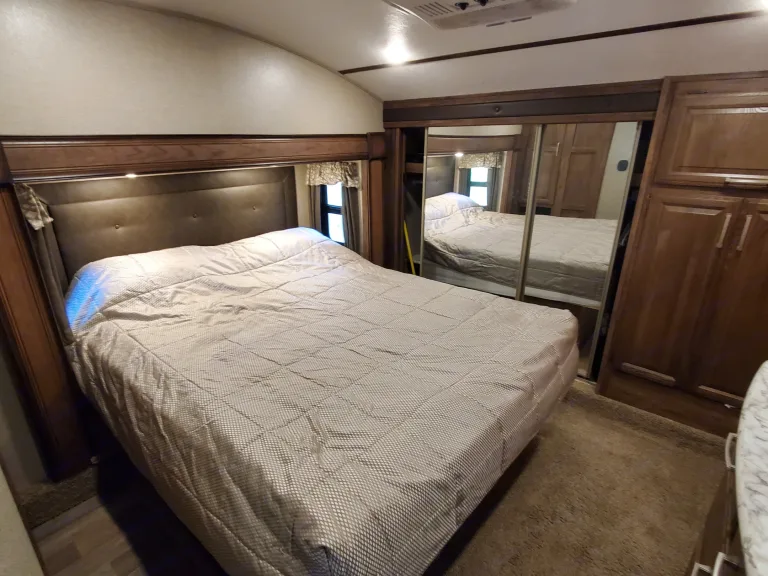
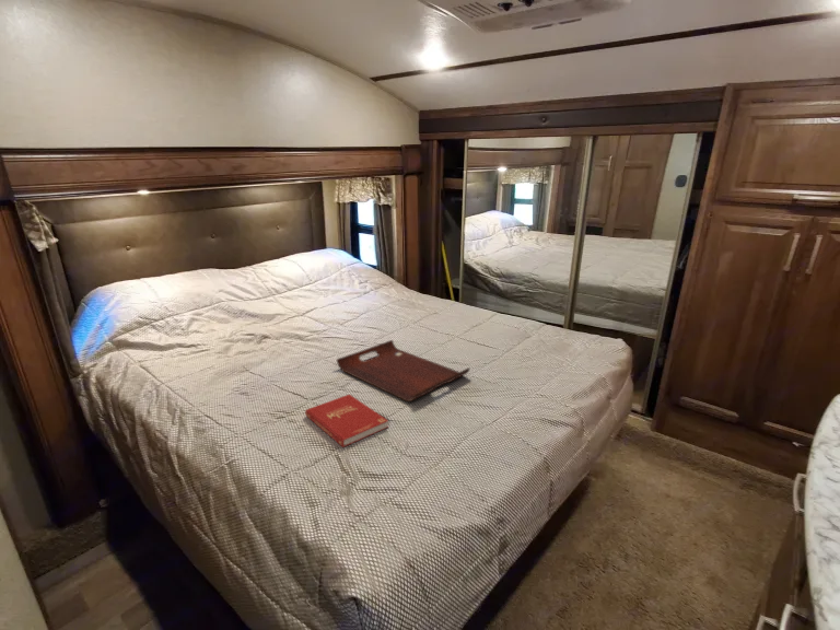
+ book (346, 418)
+ serving tray (401, 368)
